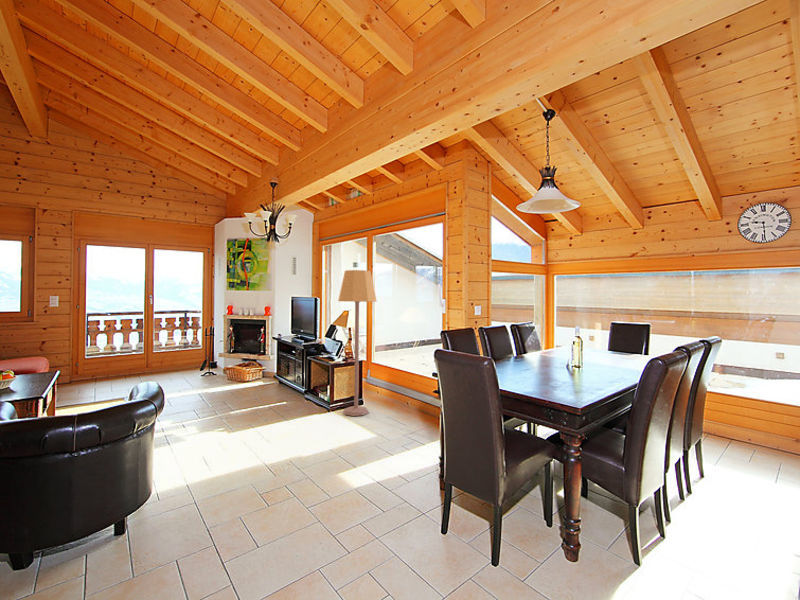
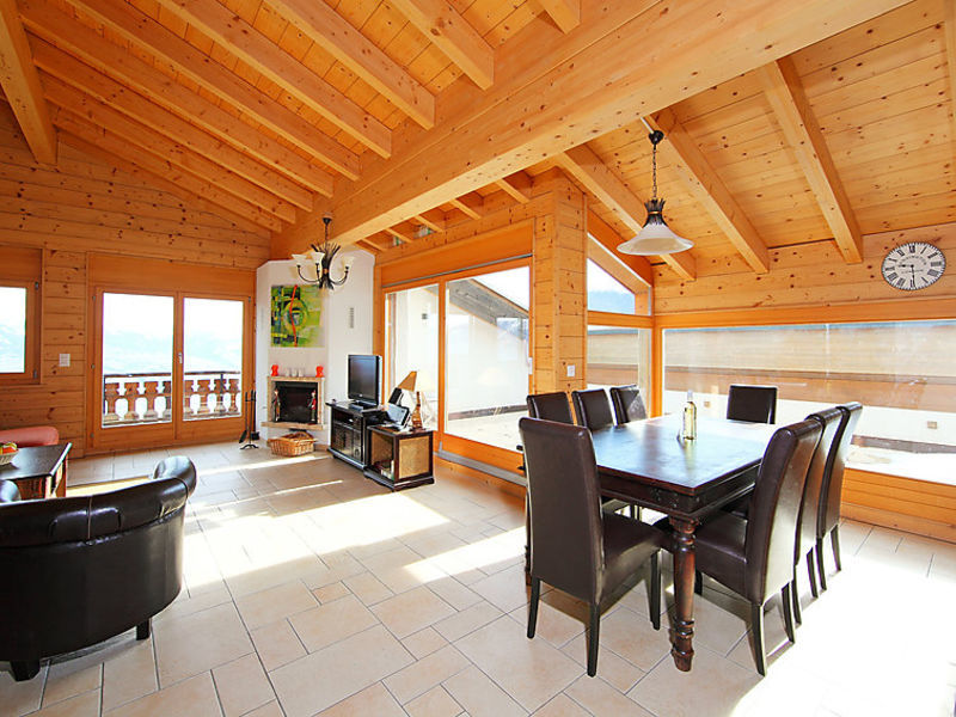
- lamp (356, 341)
